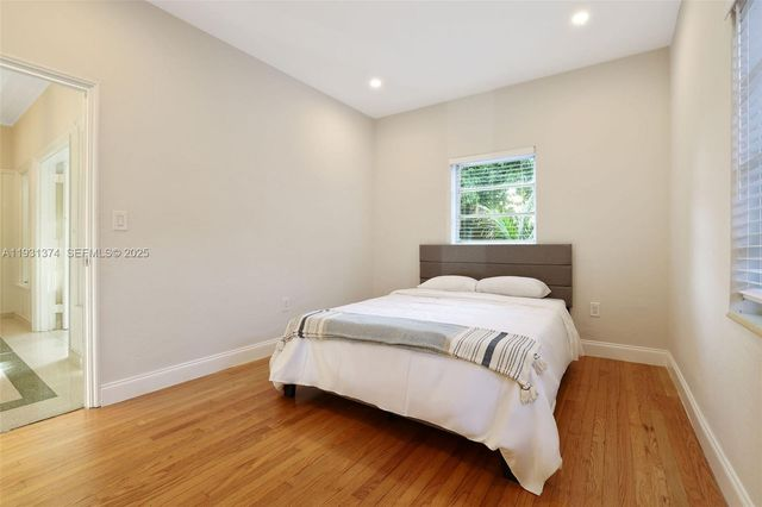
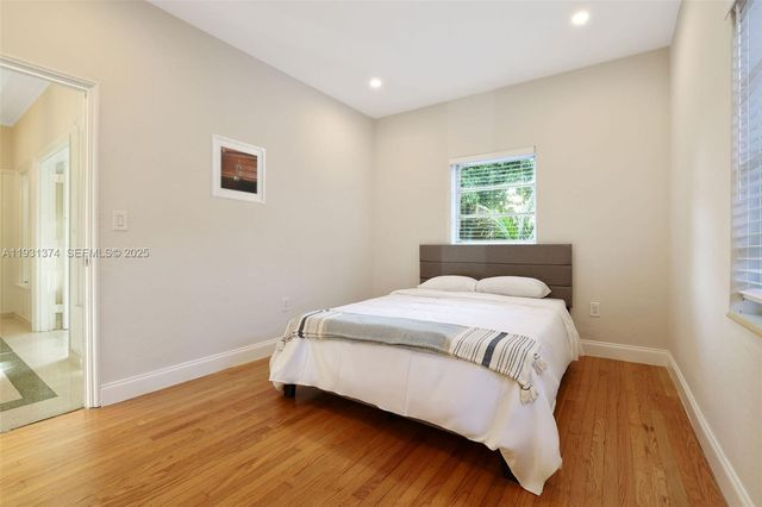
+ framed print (239, 170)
